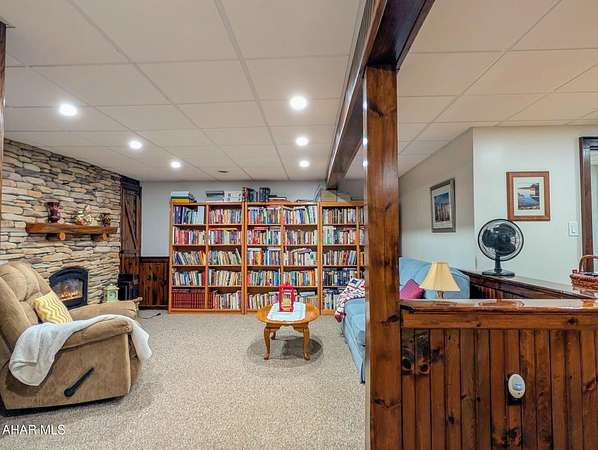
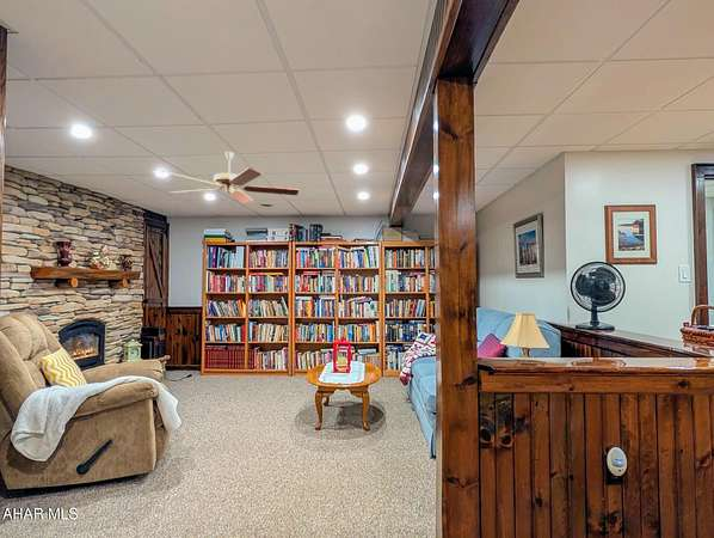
+ ceiling fan (233, 173)
